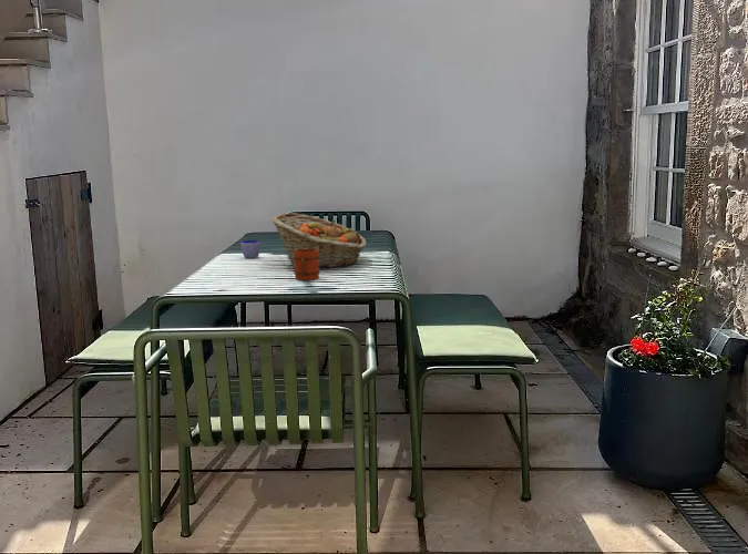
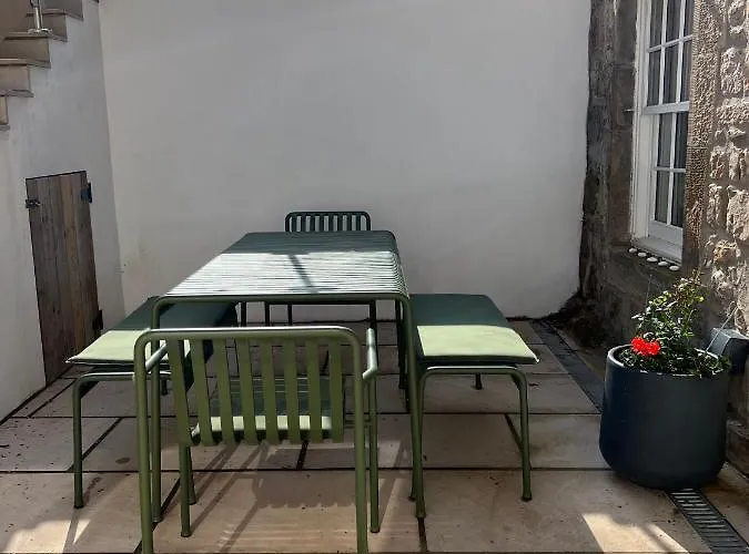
- mug (305, 265)
- cup (252, 248)
- fruit basket (319, 238)
